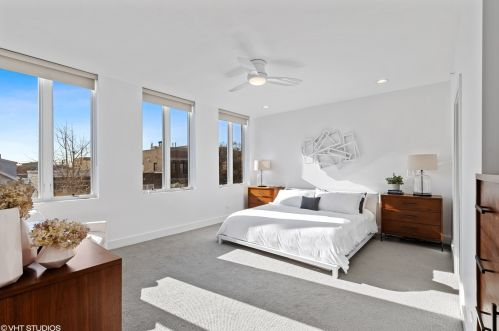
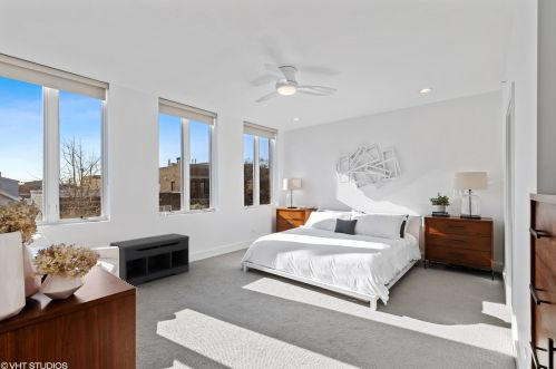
+ bench (152, 258)
